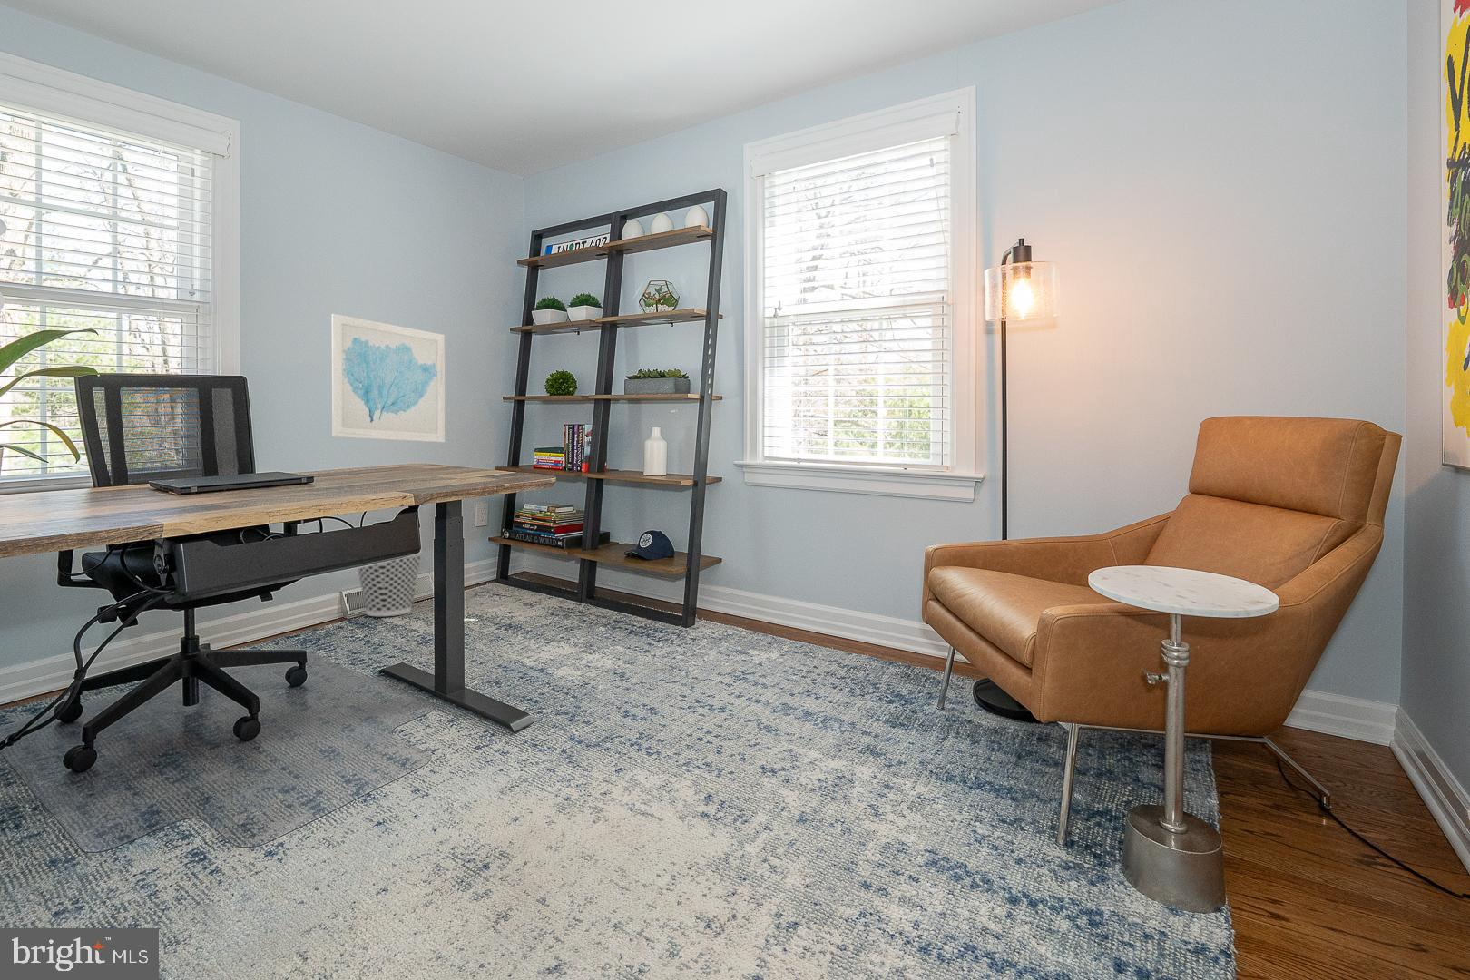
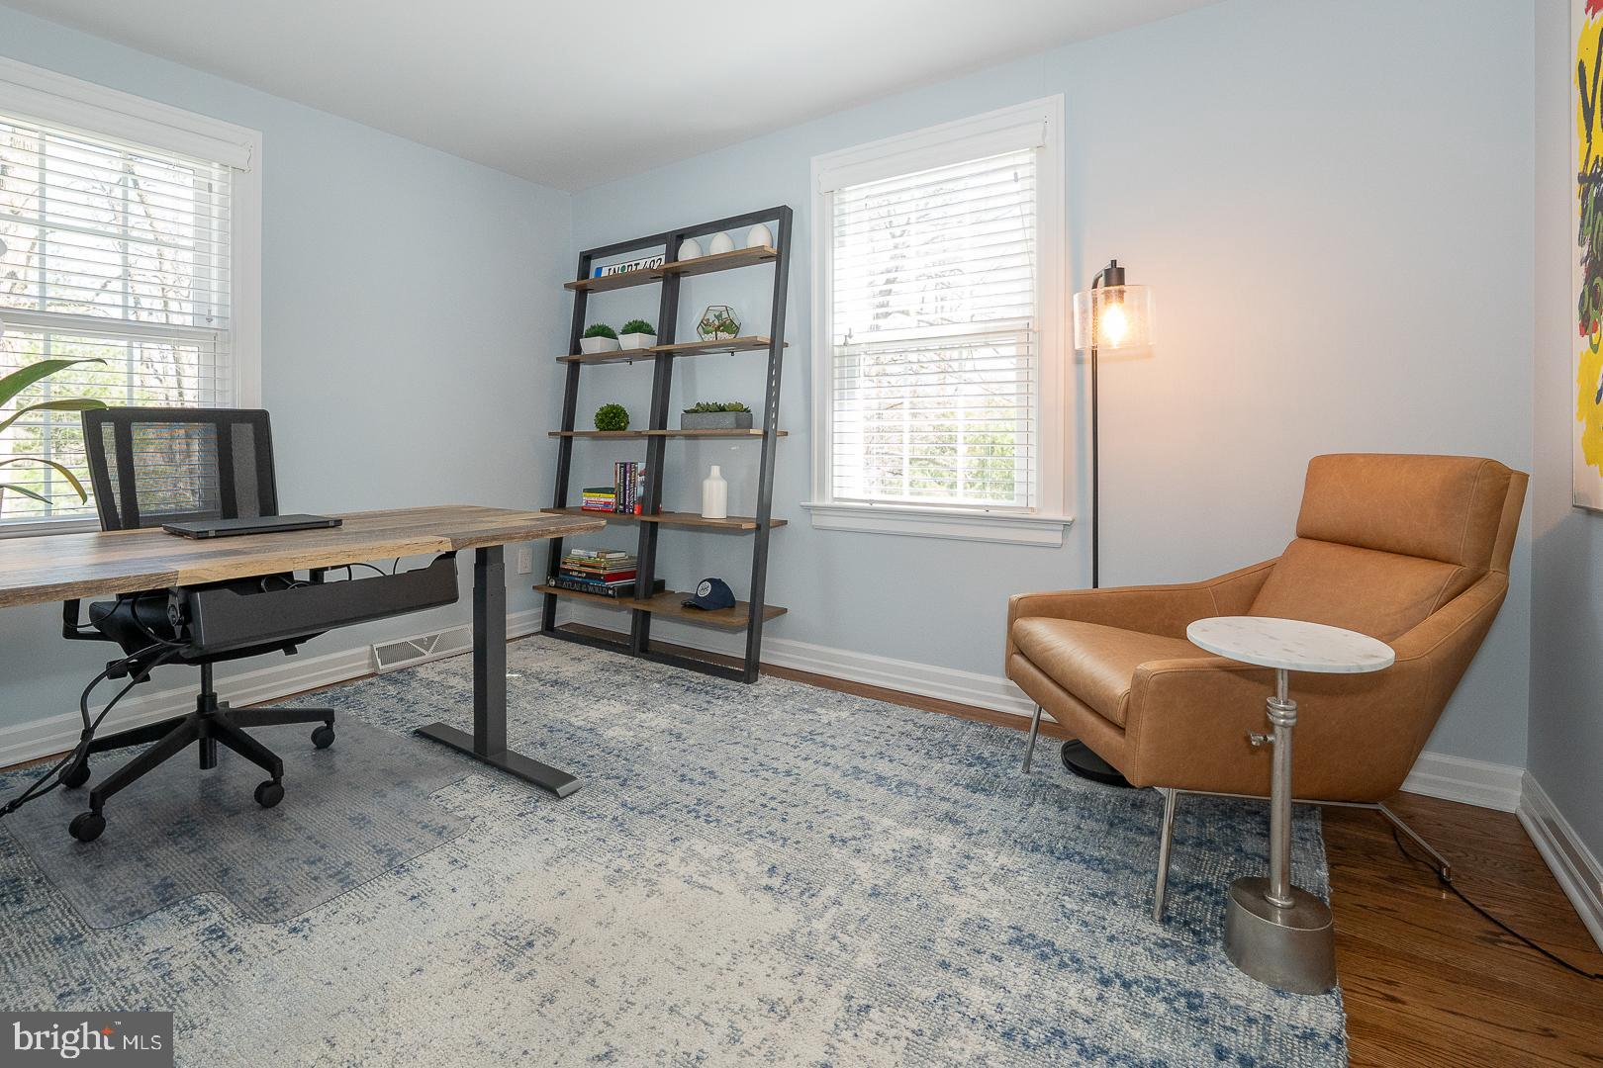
- wall art (392, 382)
- wastebasket (388, 582)
